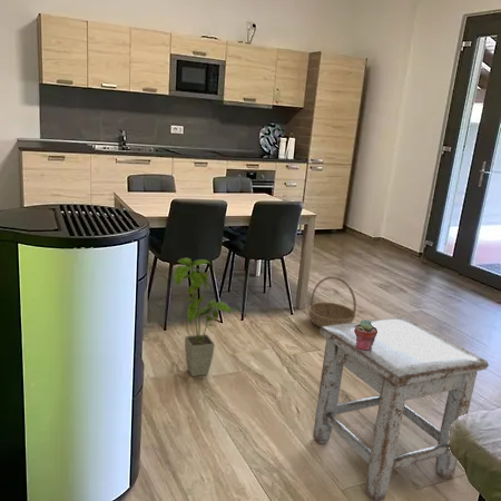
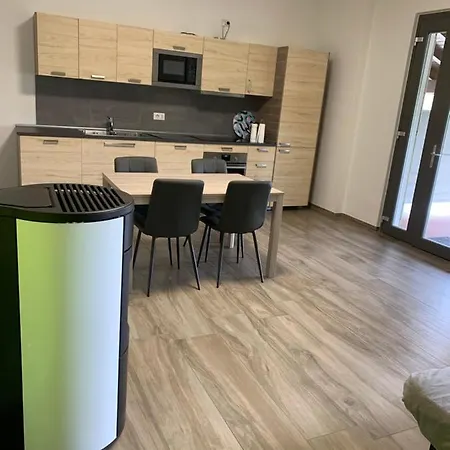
- basket (333, 303)
- stool (390, 401)
- potted succulent (365, 333)
- house plant (199, 320)
